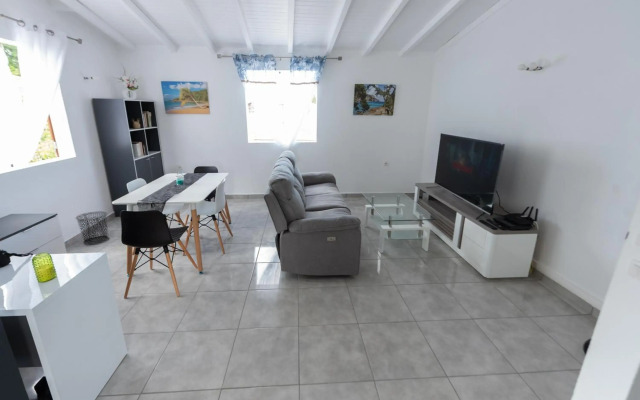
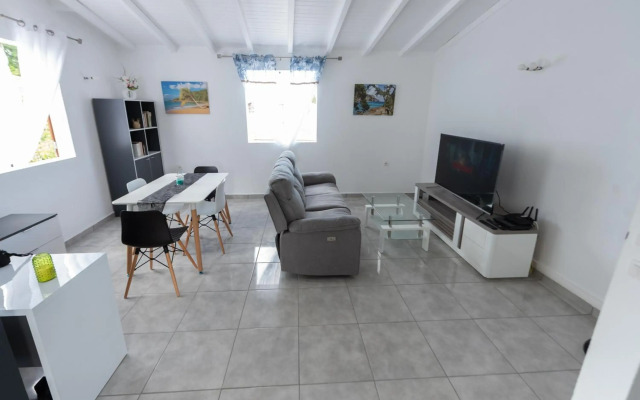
- waste bin (94, 228)
